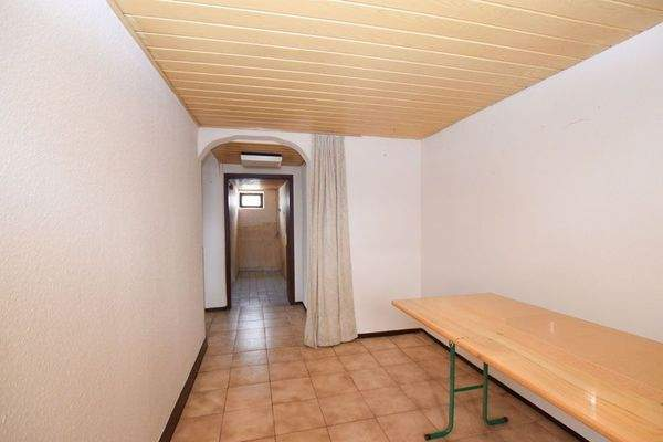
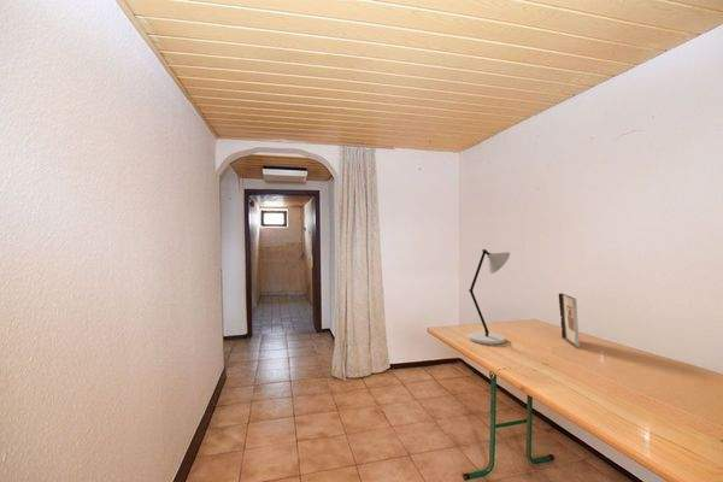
+ wooden plaque (568, 318)
+ desk lamp (476, 301)
